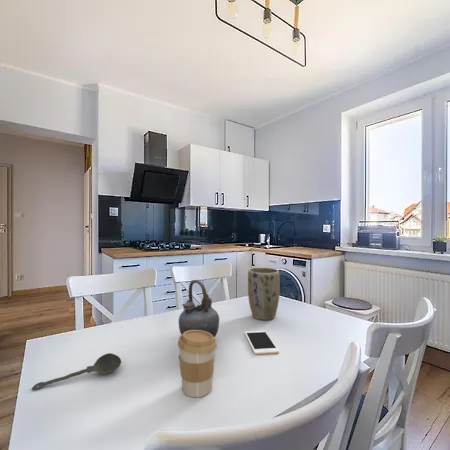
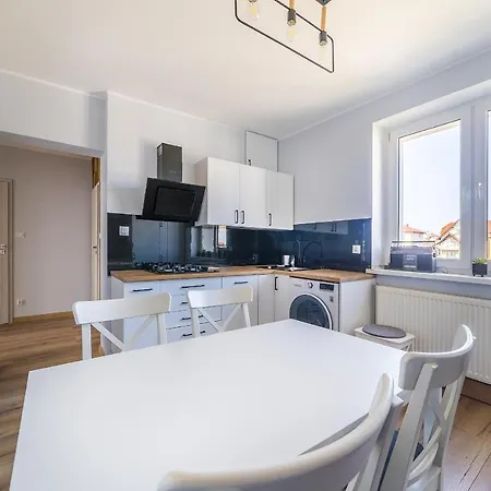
- spoon (79, 371)
- coffee cup (197, 360)
- cell phone (260, 341)
- teapot (196, 313)
- plant pot (263, 293)
